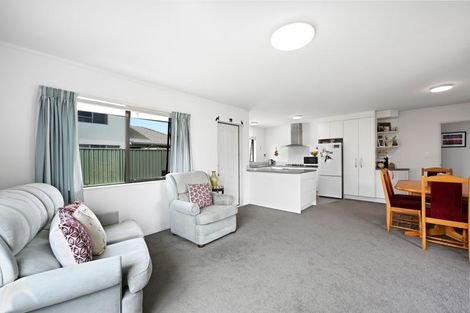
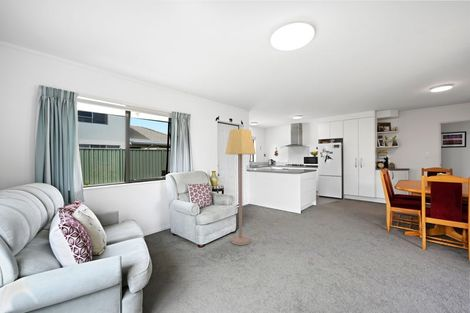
+ lamp (240, 185)
